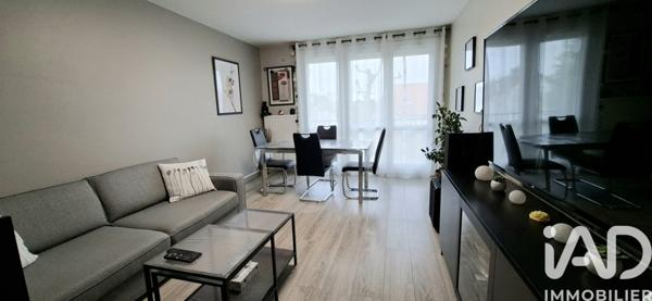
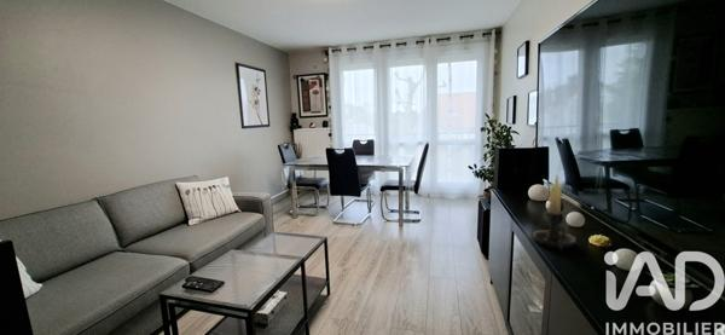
+ candle holder (556, 209)
